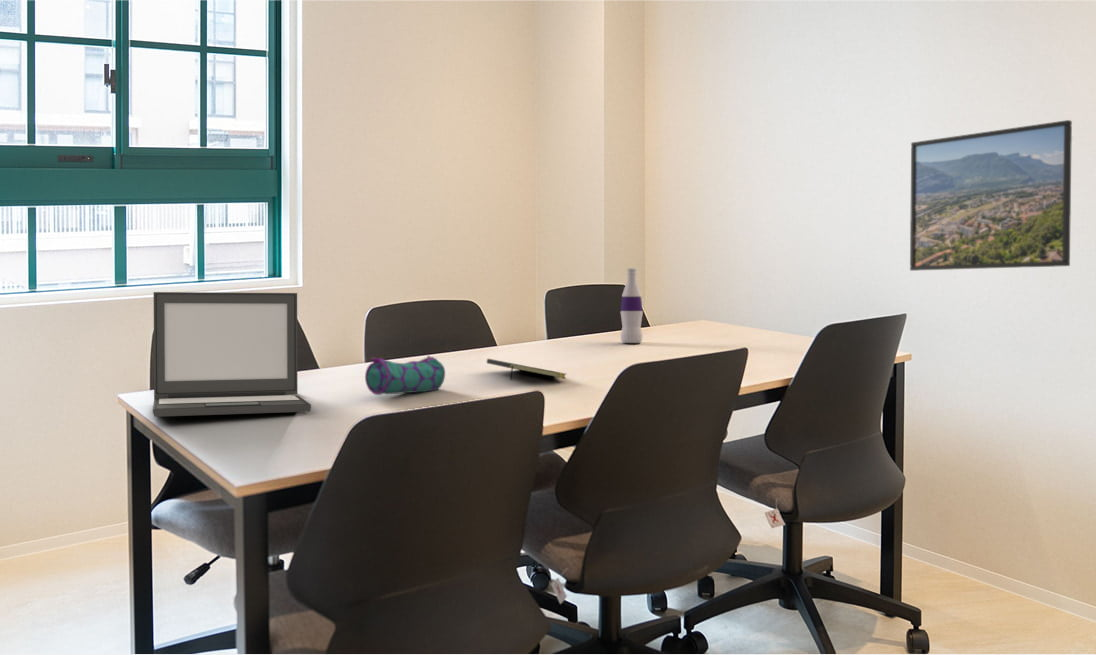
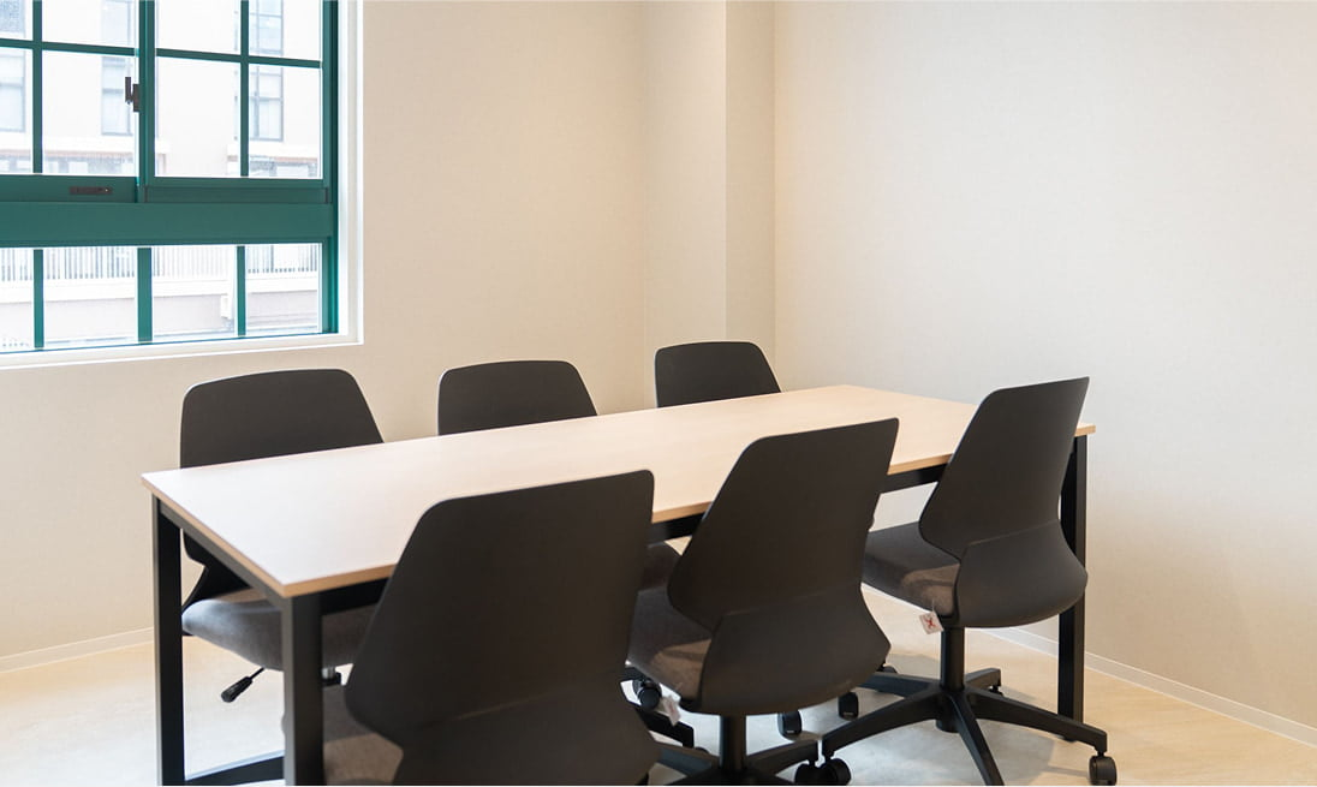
- pencil case (405, 374)
- bottle (631, 305)
- laptop (230, 350)
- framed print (985, 200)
- notepad (525, 368)
